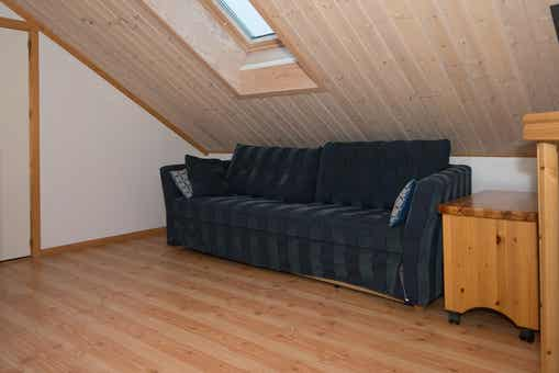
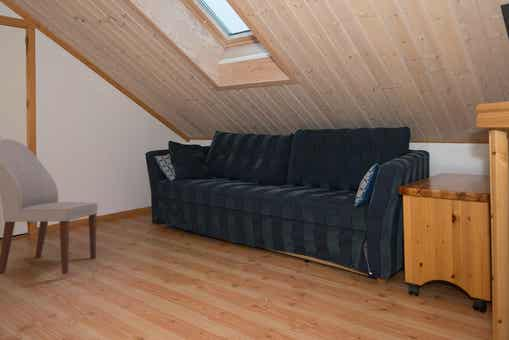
+ chair (46, 202)
